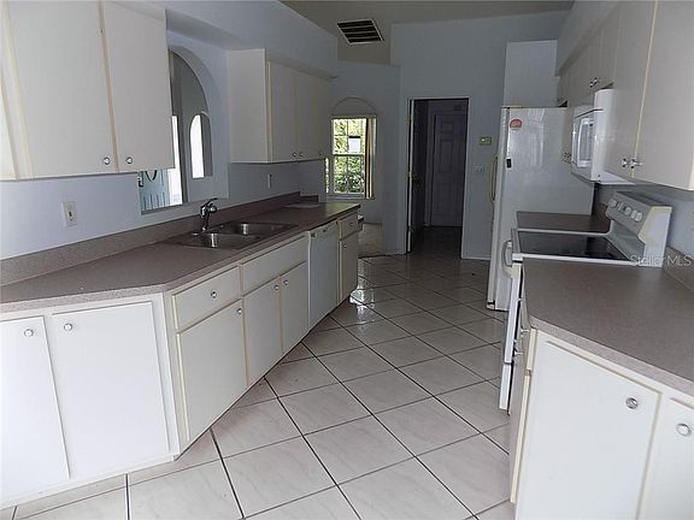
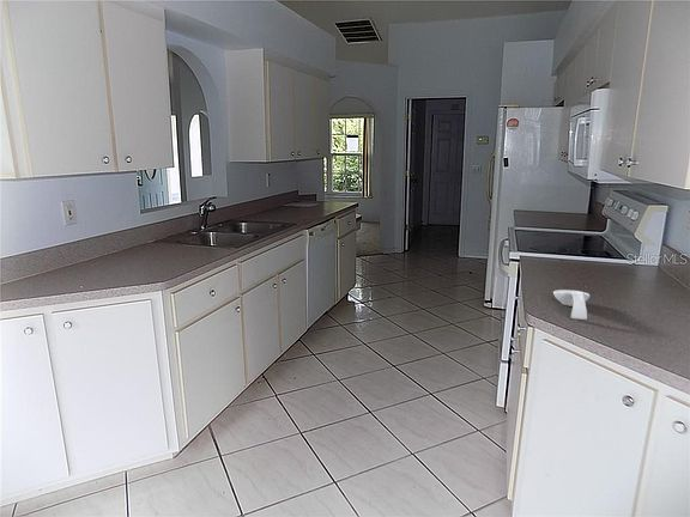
+ spoon rest (574, 298)
